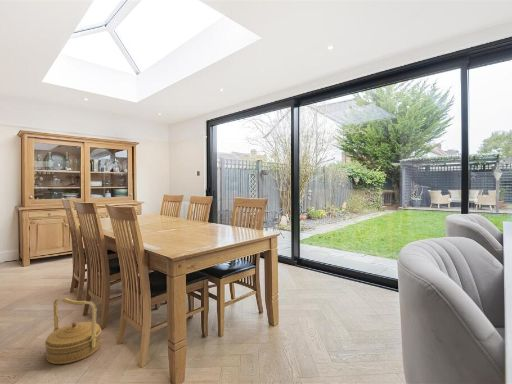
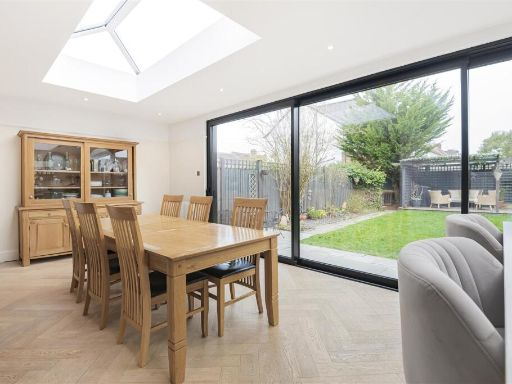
- basket (74, 325)
